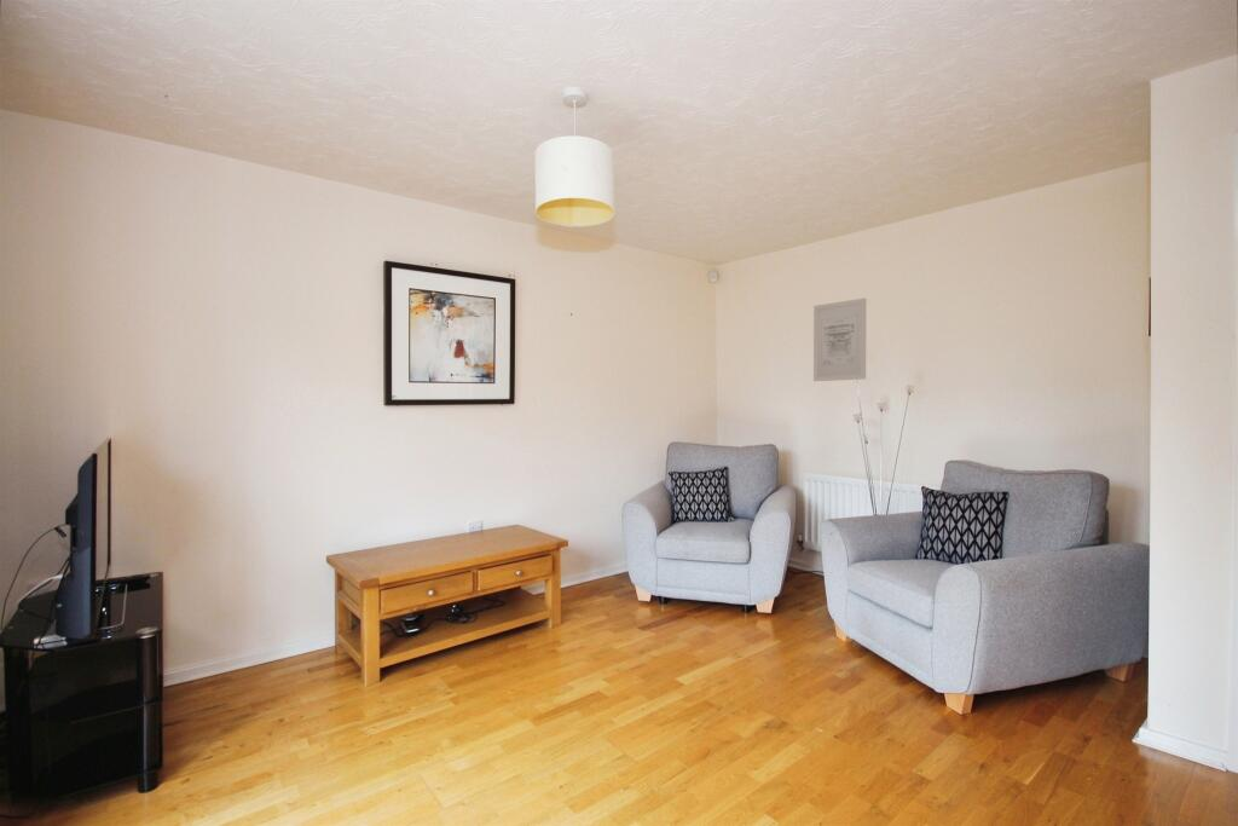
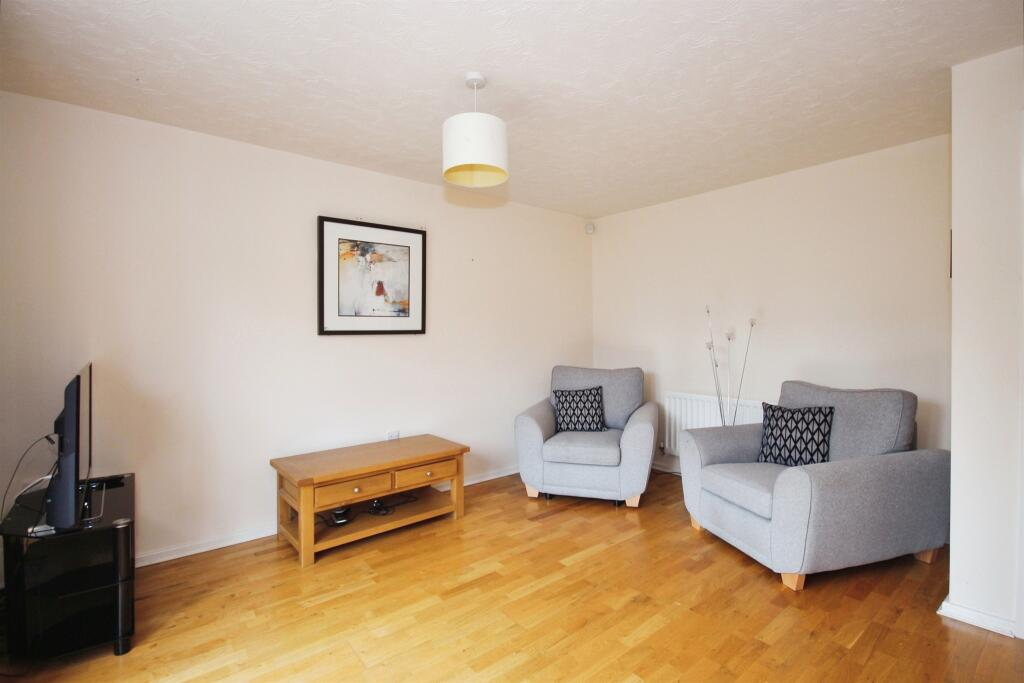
- wall art (838, 341)
